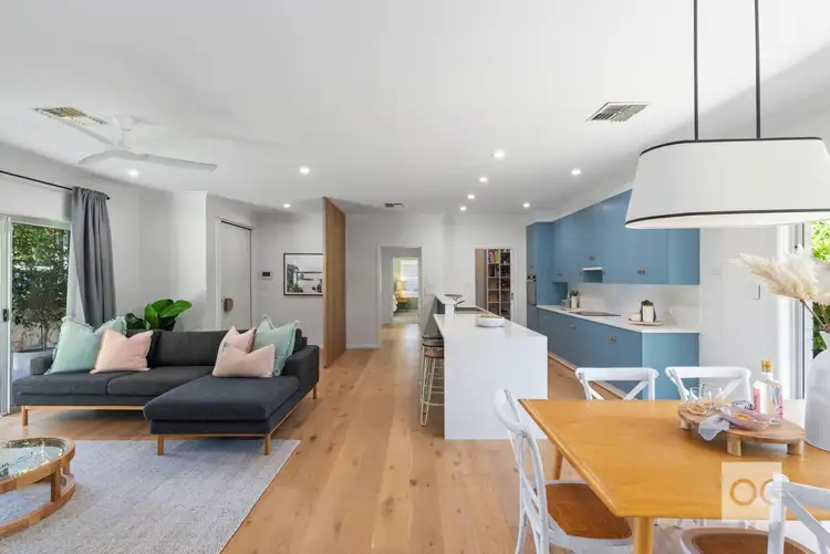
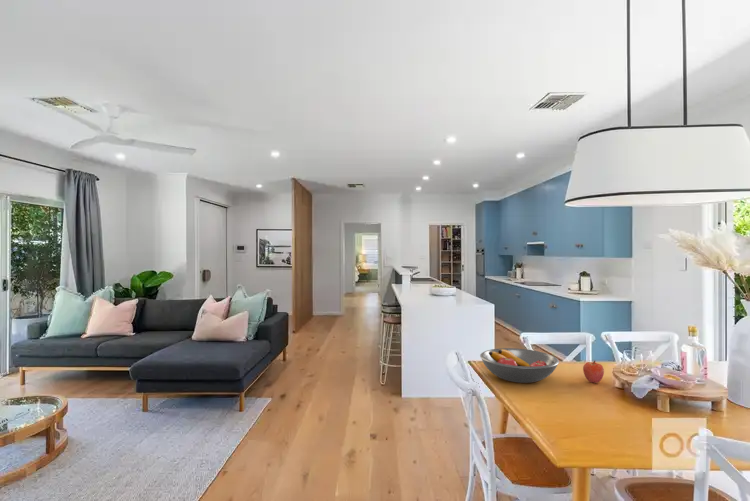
+ fruit bowl (518, 364)
+ apple (593, 370)
